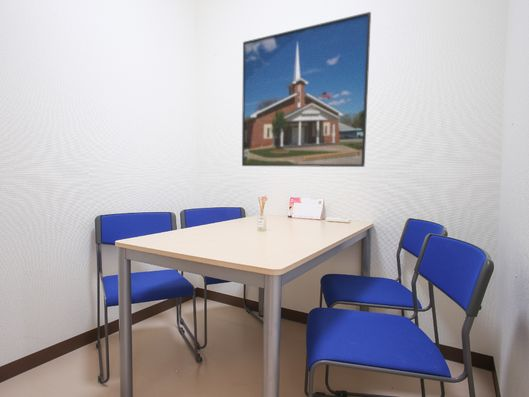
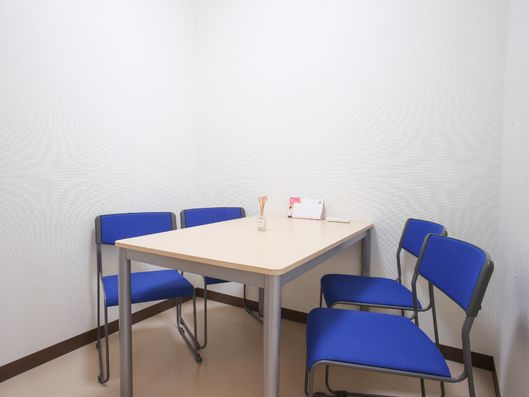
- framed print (298, 98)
